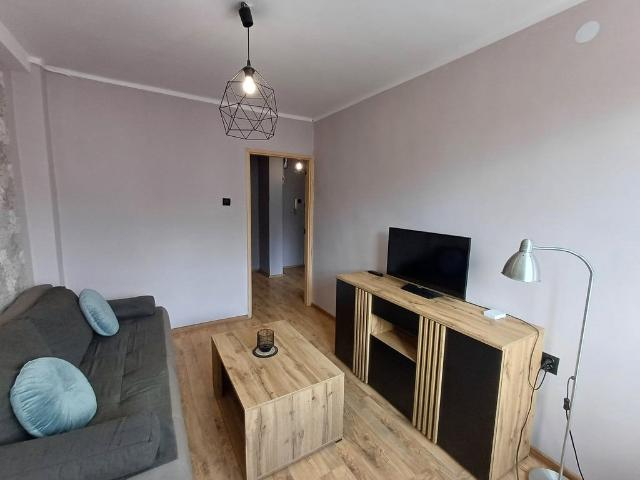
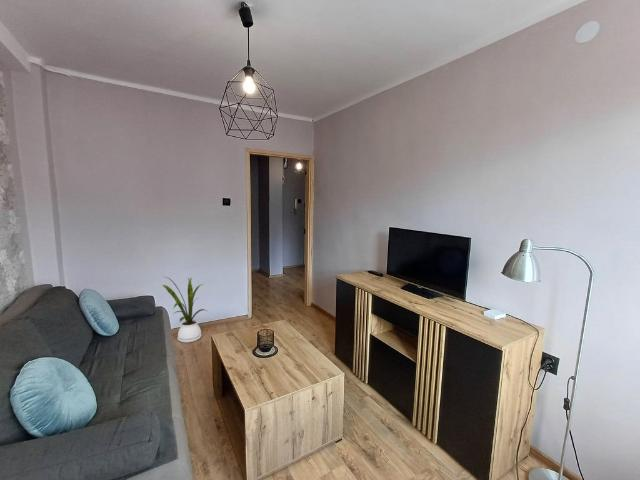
+ house plant (185, 306)
